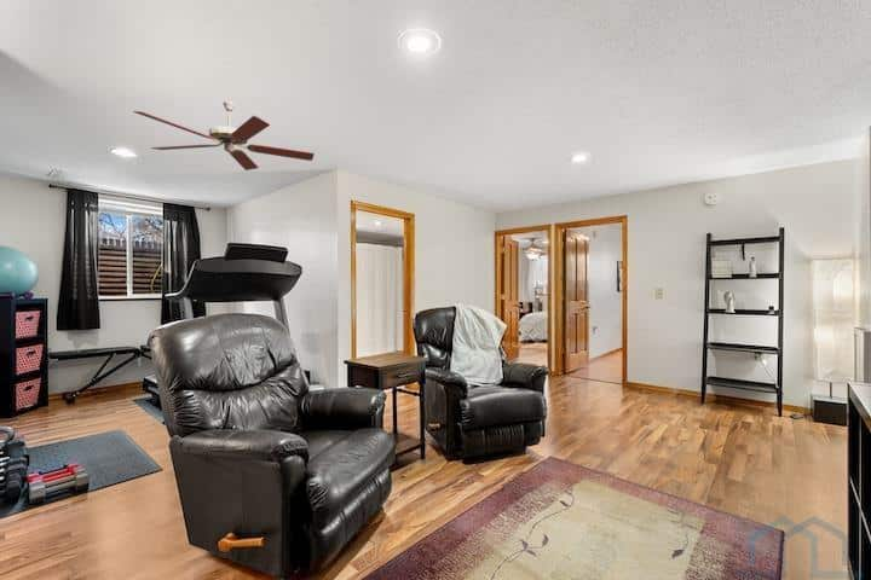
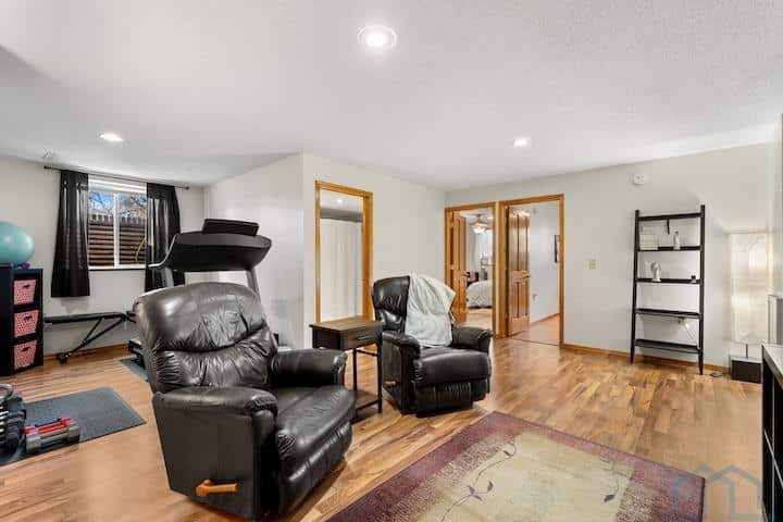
- ceiling fan (235, 128)
